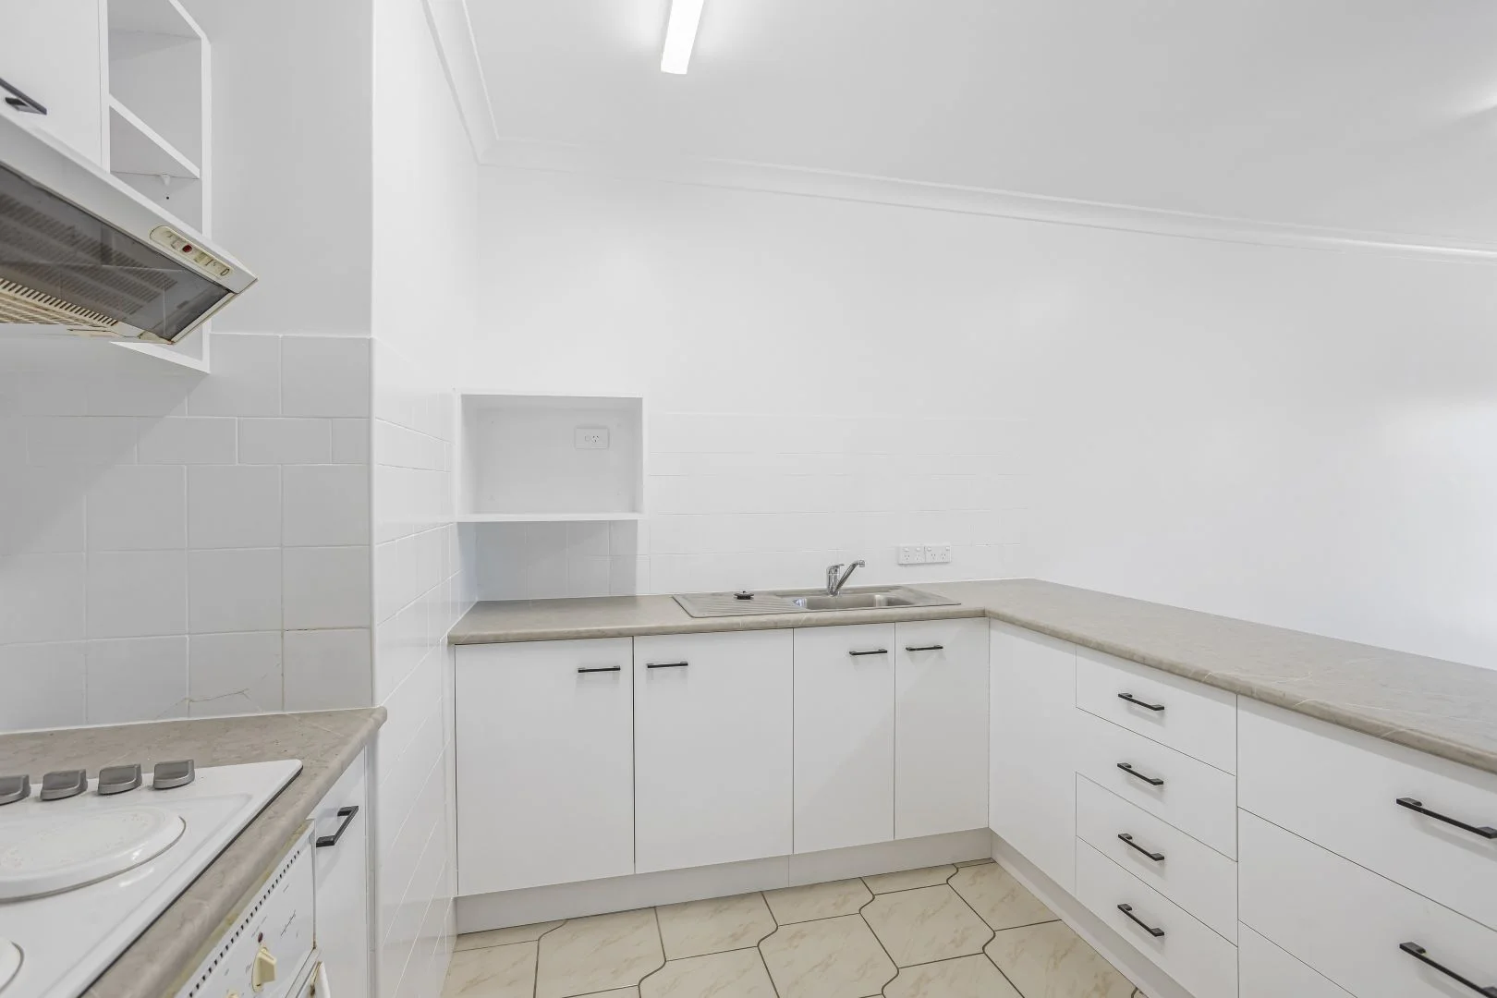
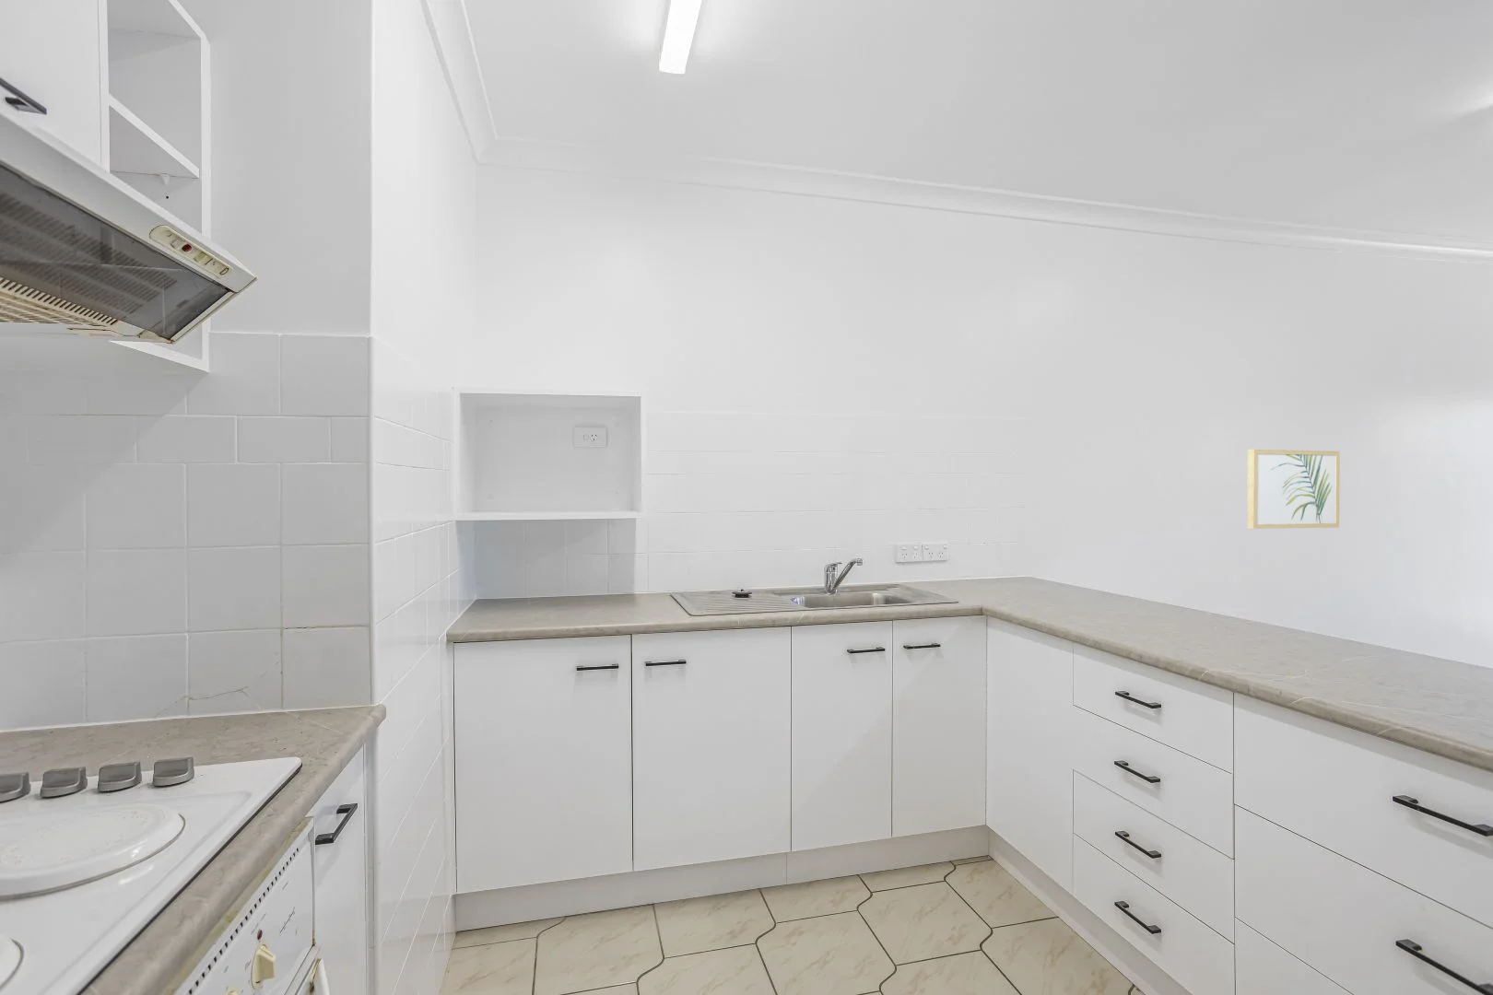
+ wall art (1294, 489)
